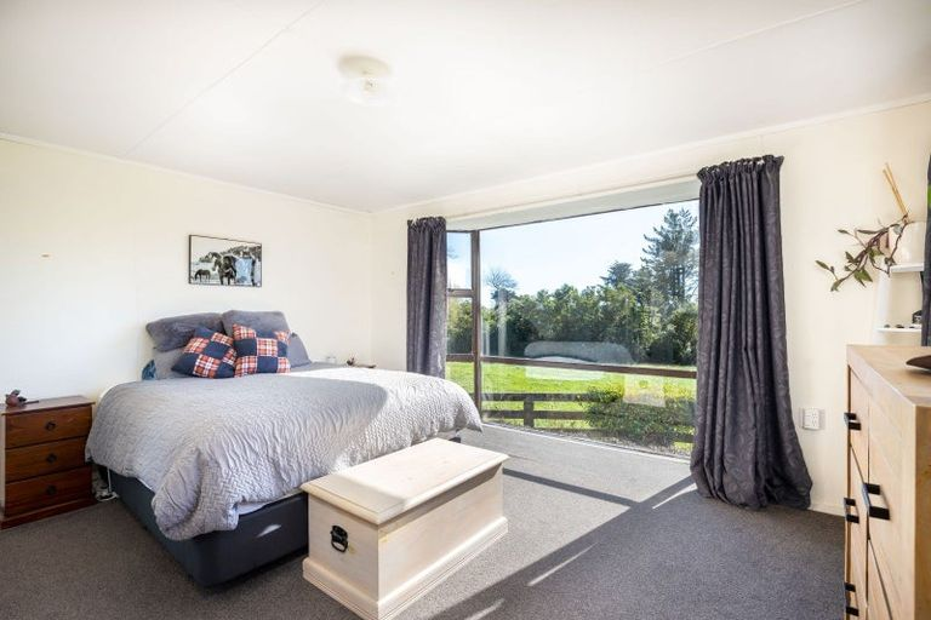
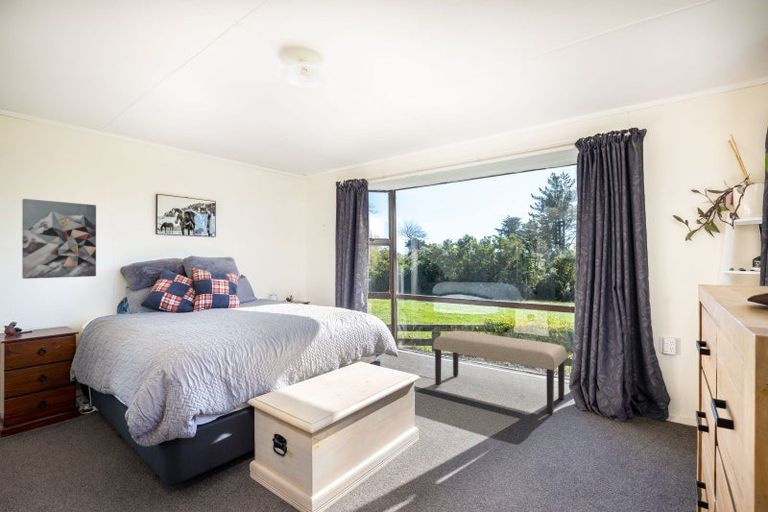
+ wall art (61, 239)
+ bench (499, 360)
